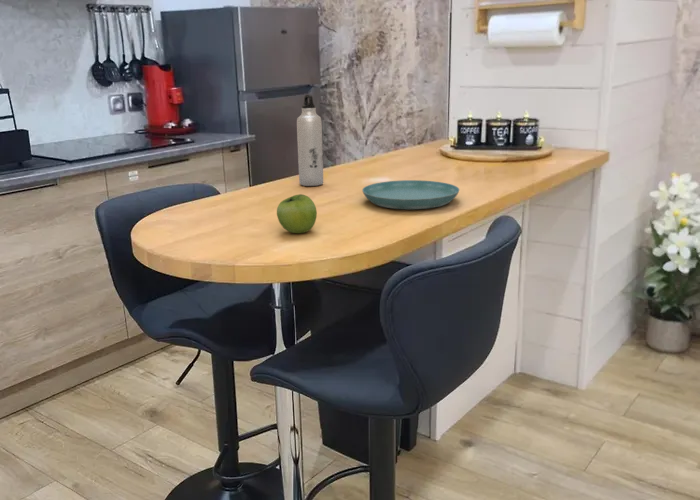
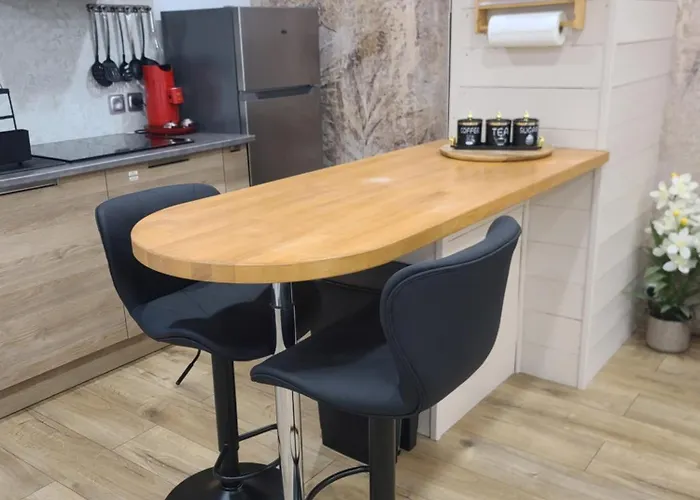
- water bottle (309, 140)
- fruit (296, 213)
- saucer (410, 194)
